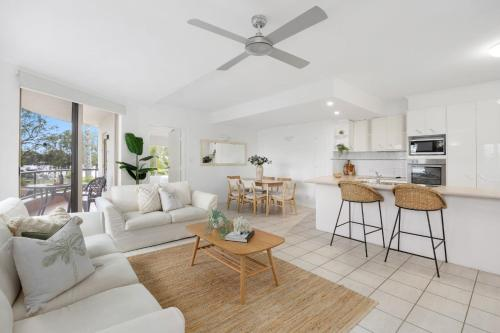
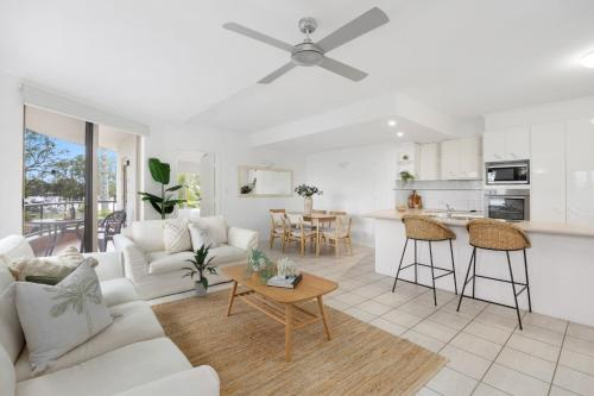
+ indoor plant (200, 269)
